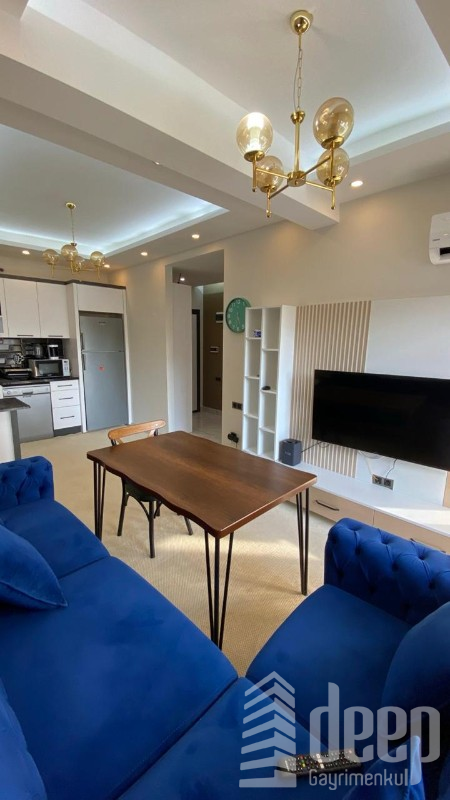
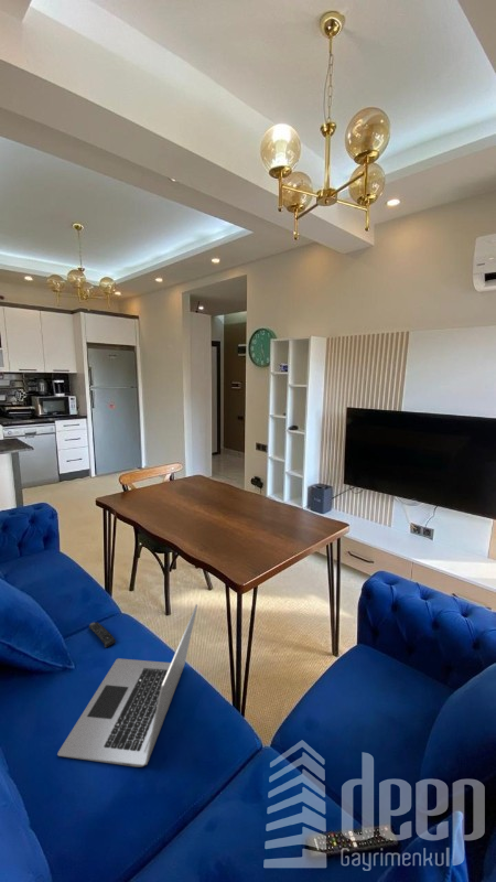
+ laptop (134, 670)
+ remote control (100, 633)
